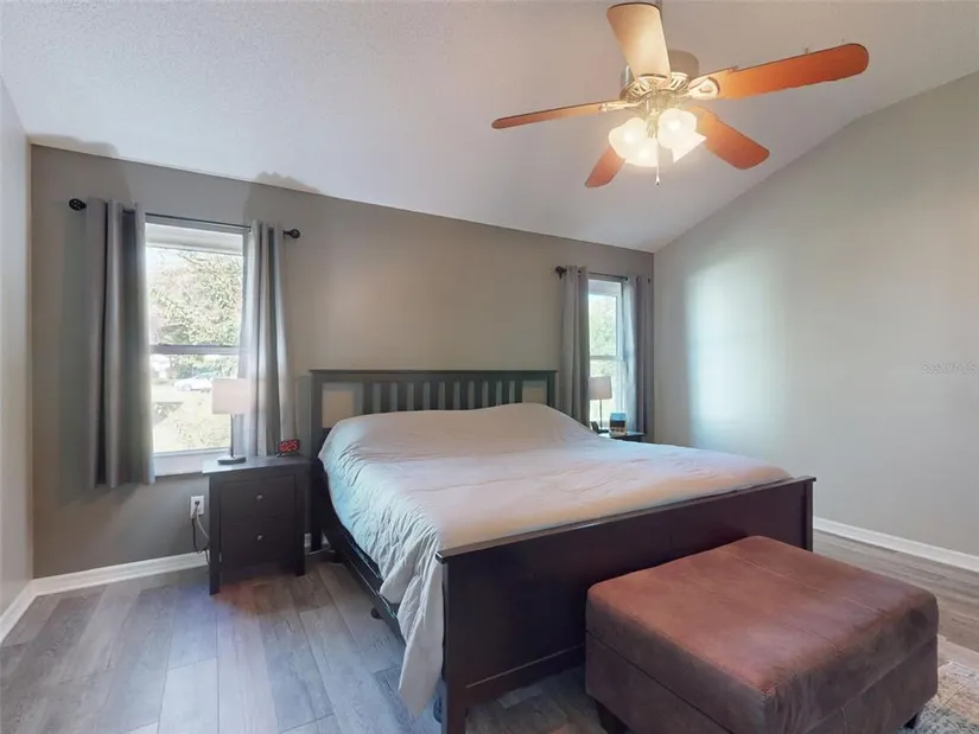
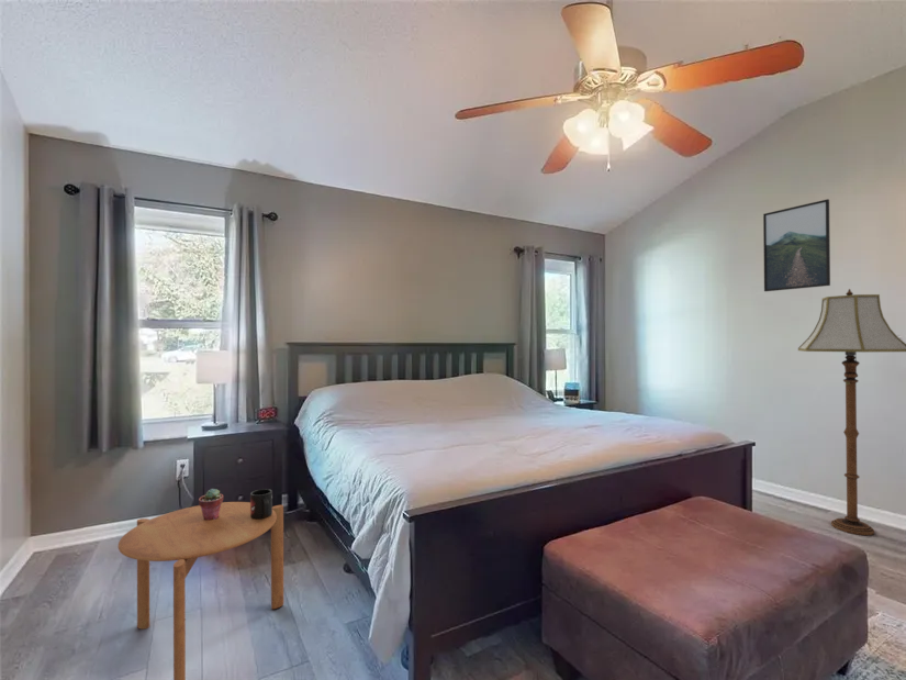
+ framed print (794, 247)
+ potted succulent (211, 502)
+ side table (190, 569)
+ floor lamp (850, 408)
+ mug (262, 504)
